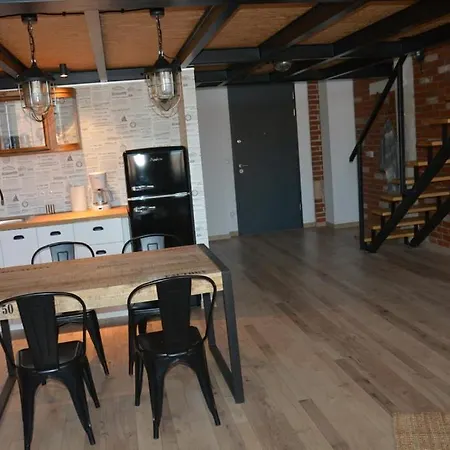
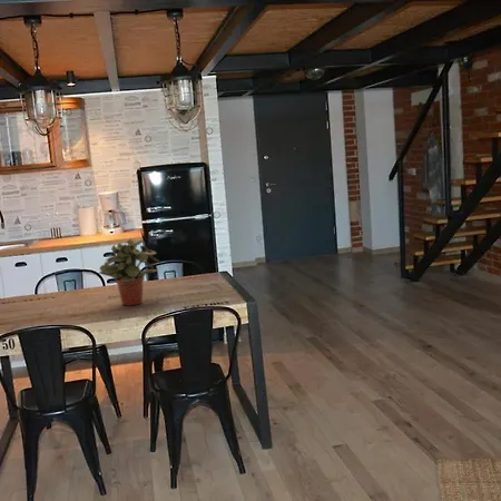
+ potted plant (129, 271)
